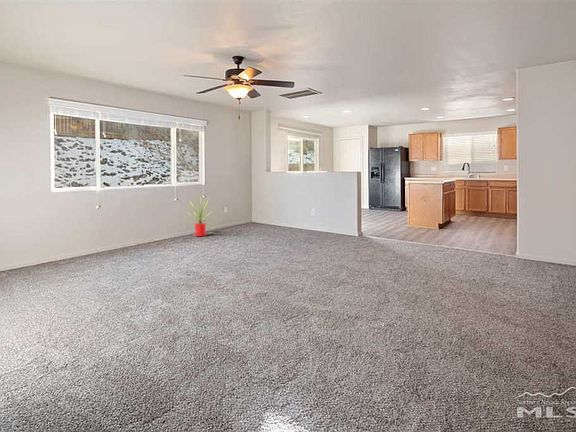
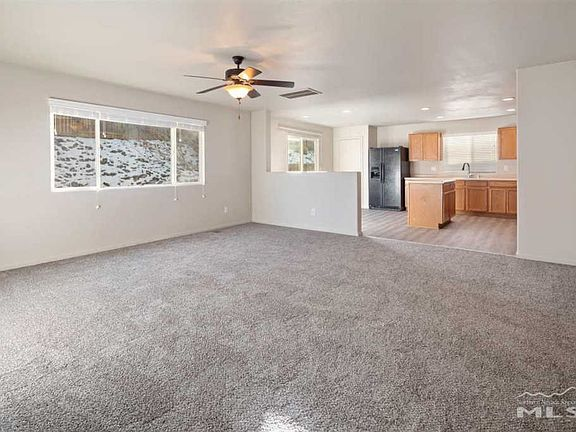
- house plant (200, 216)
